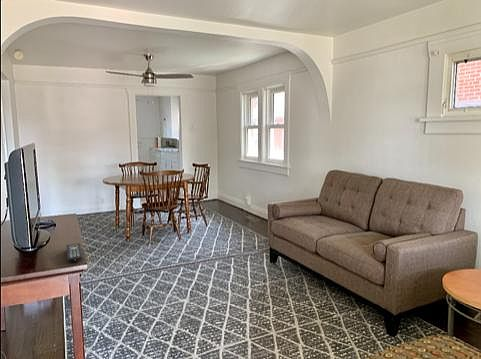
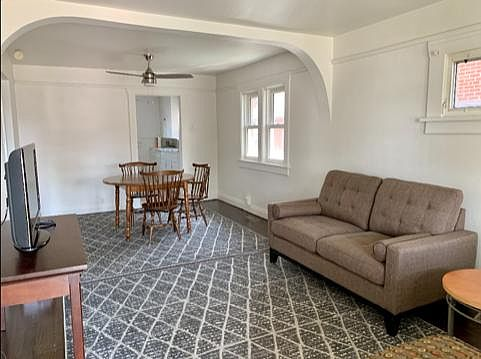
- remote control (74, 251)
